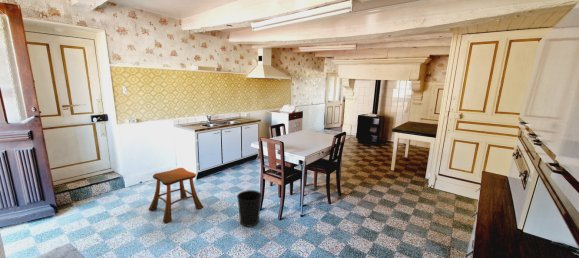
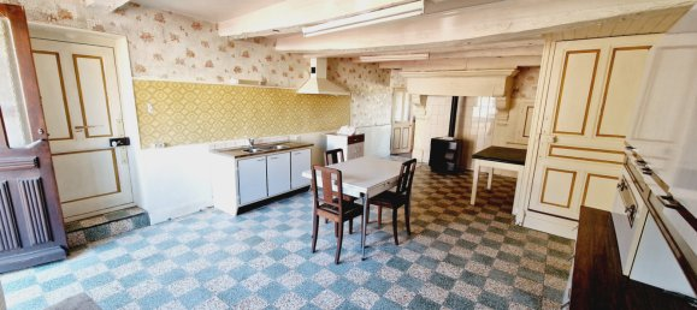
- stool (175, 190)
- wastebasket (249, 208)
